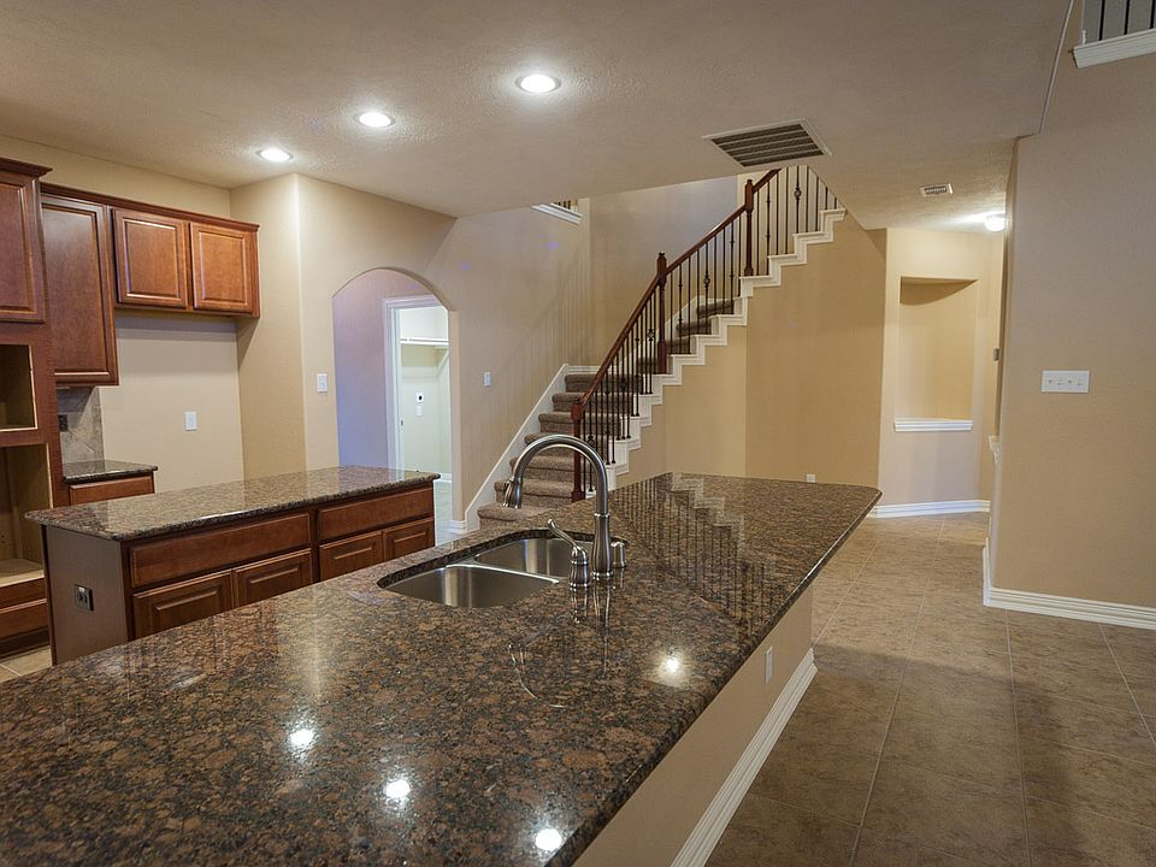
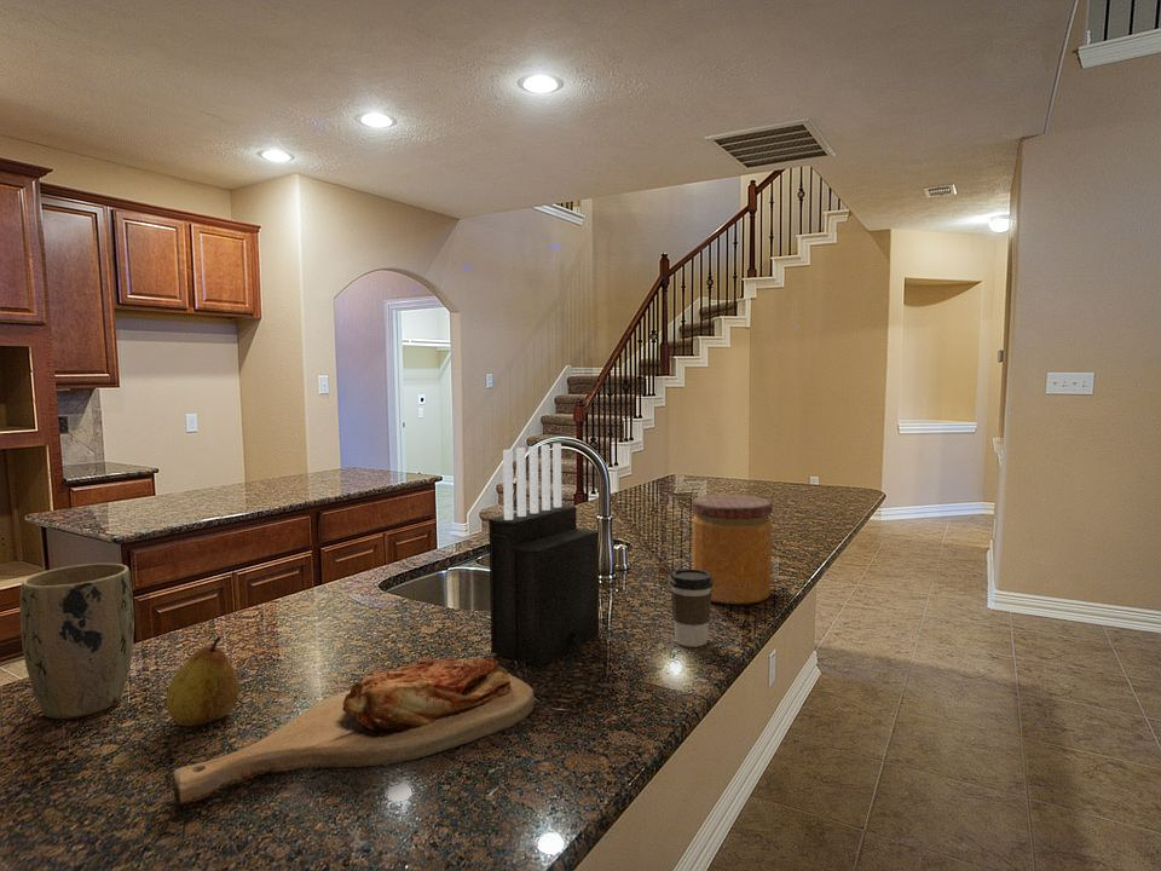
+ coffee cup (691, 607)
+ fruit (202, 677)
+ cutting board (372, 709)
+ plant pot (80, 639)
+ knife block (550, 547)
+ jar (730, 547)
